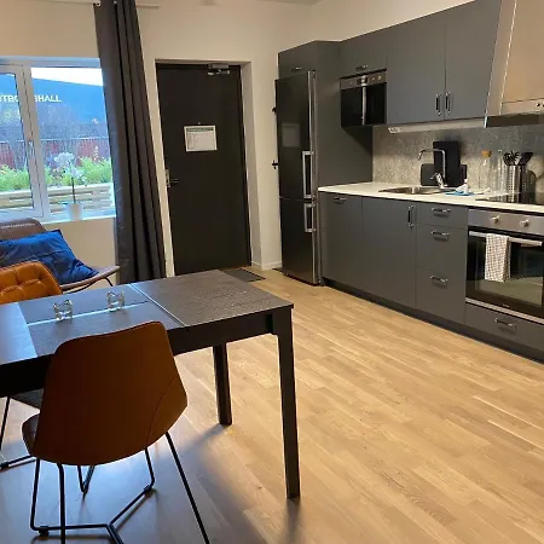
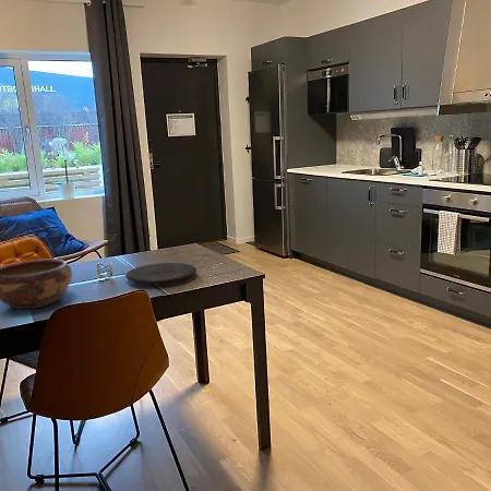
+ decorative bowl (32, 285)
+ plate (161, 274)
